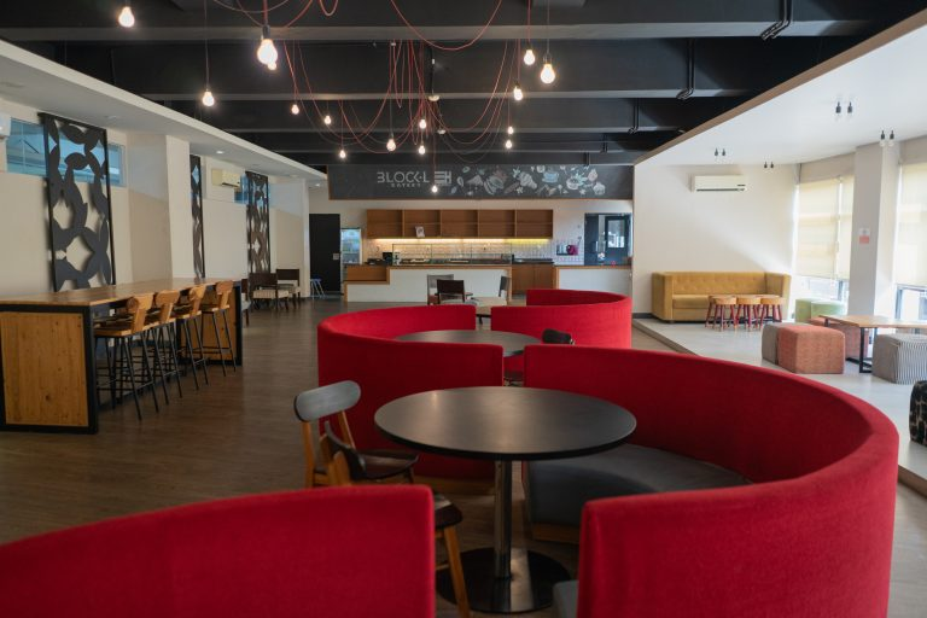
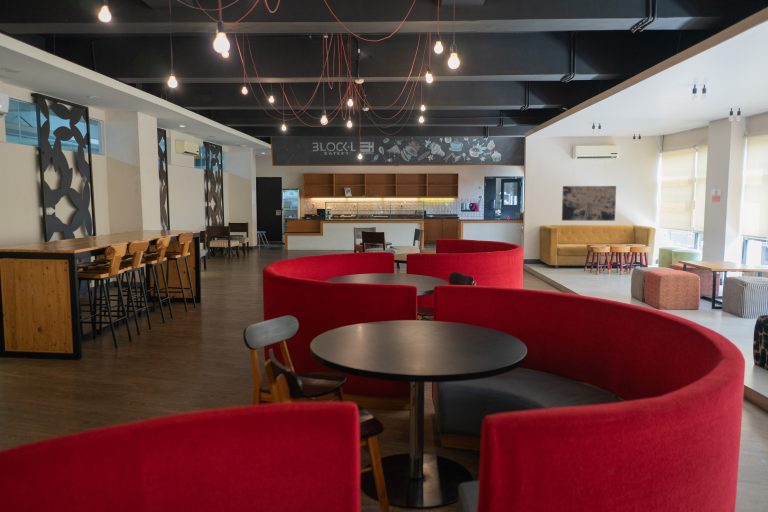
+ wall art (588, 203)
